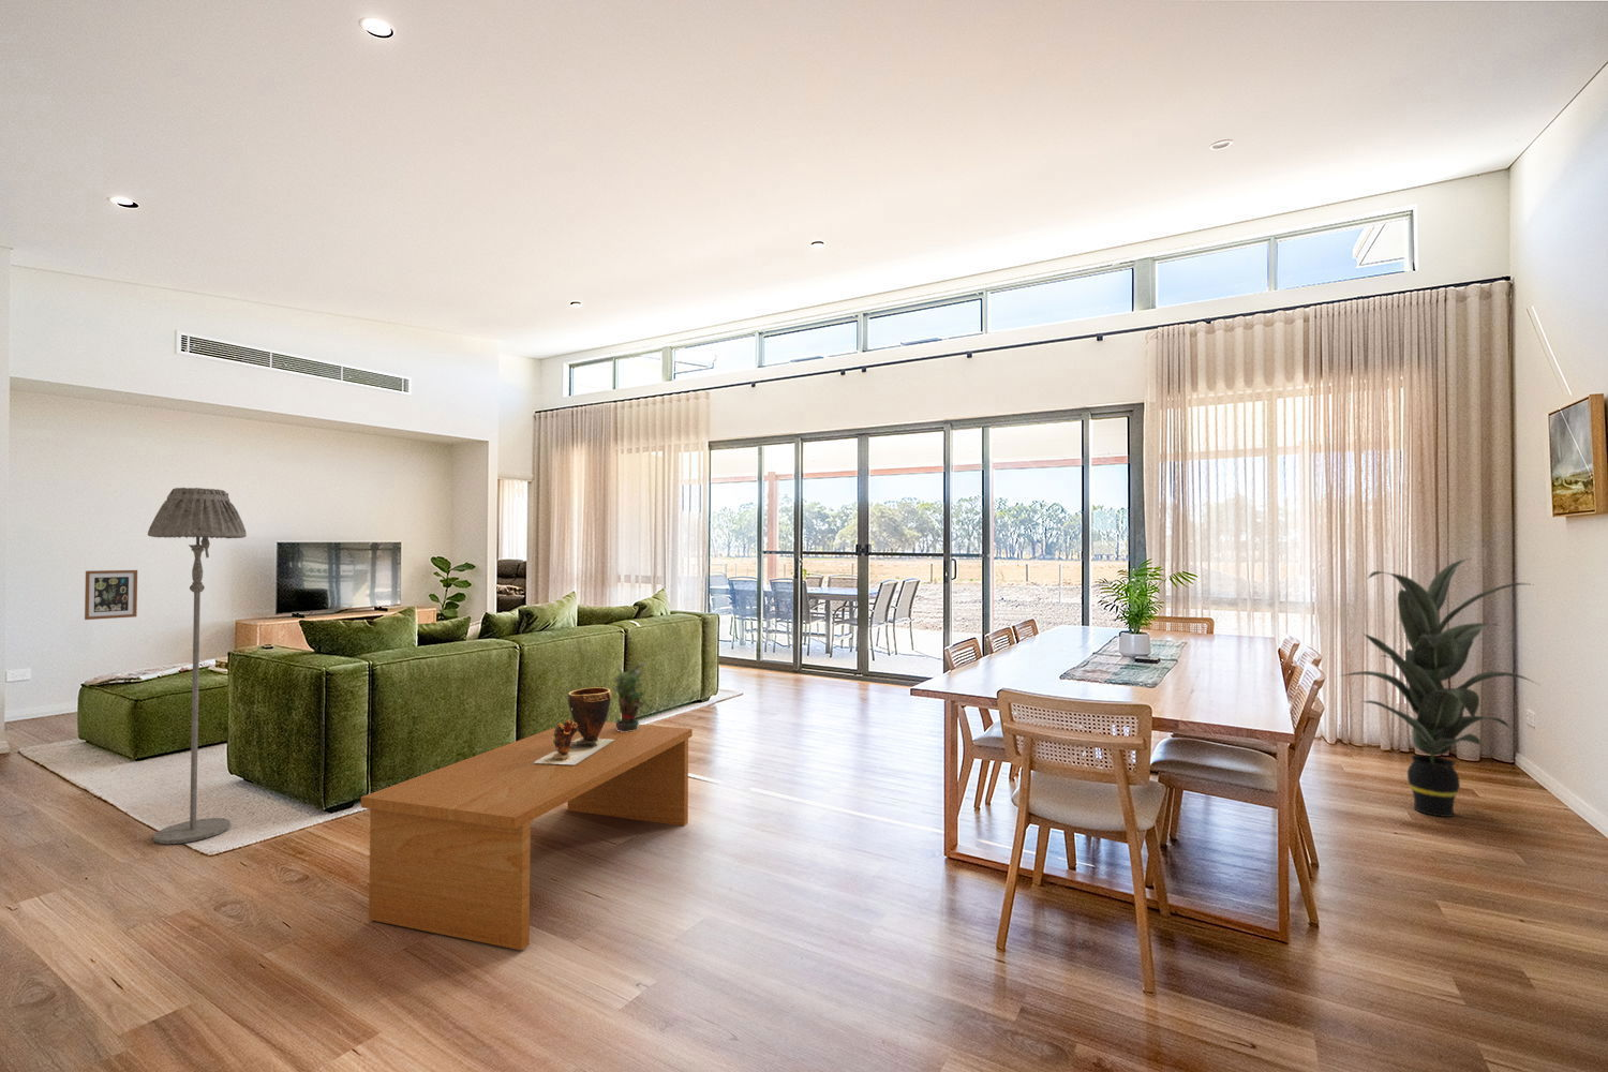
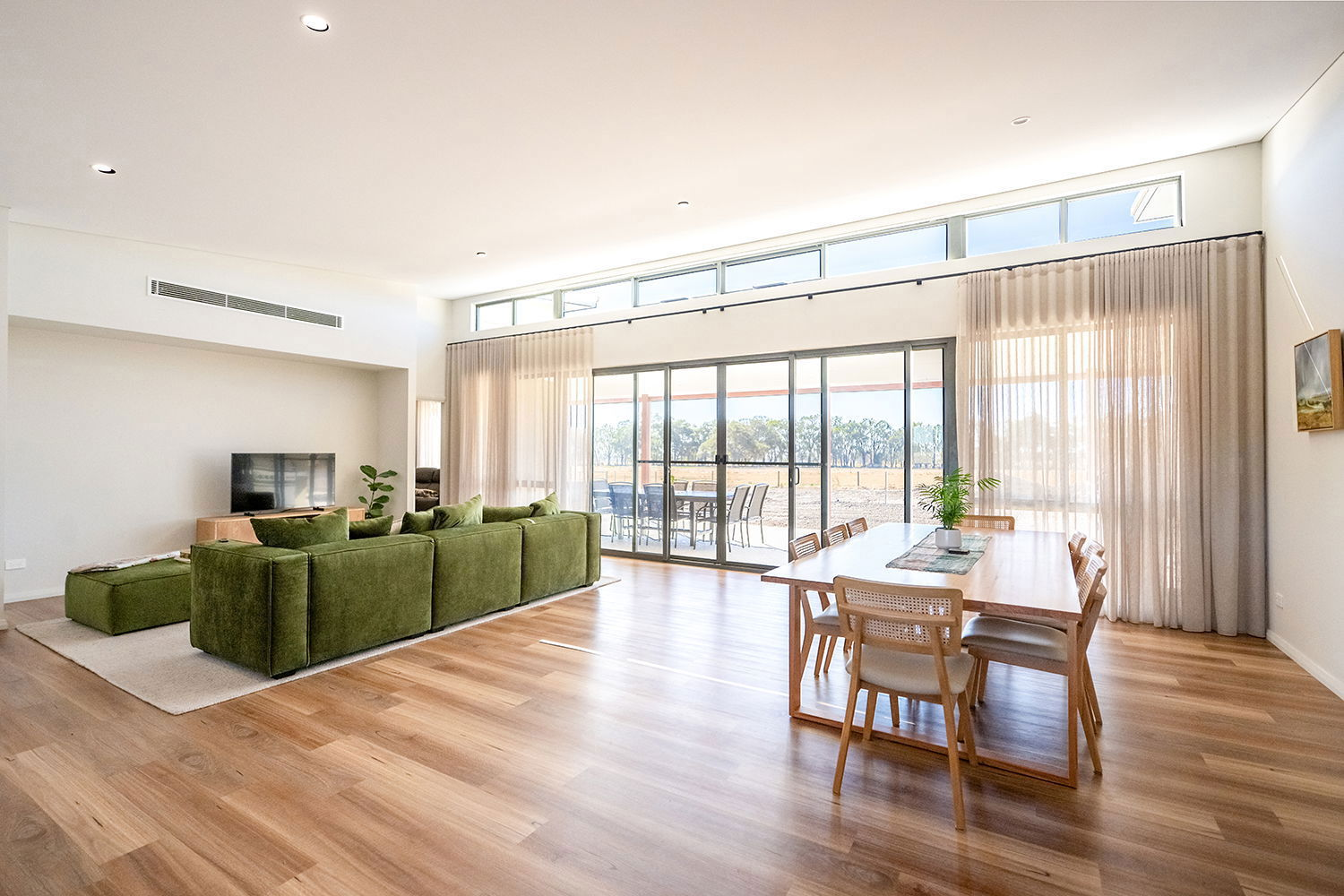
- wall art (111, 593)
- indoor plant (1443, 686)
- coffee table (552, 809)
- potted plant (633, 695)
- floor lamp (196, 659)
- clay pot (578, 721)
